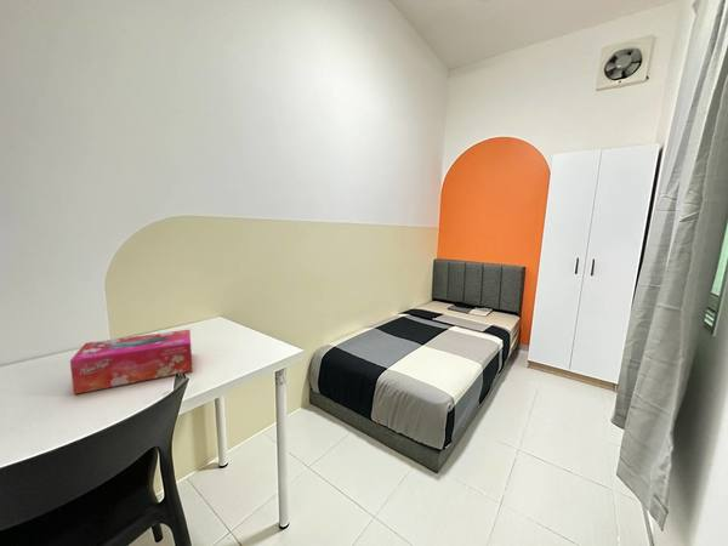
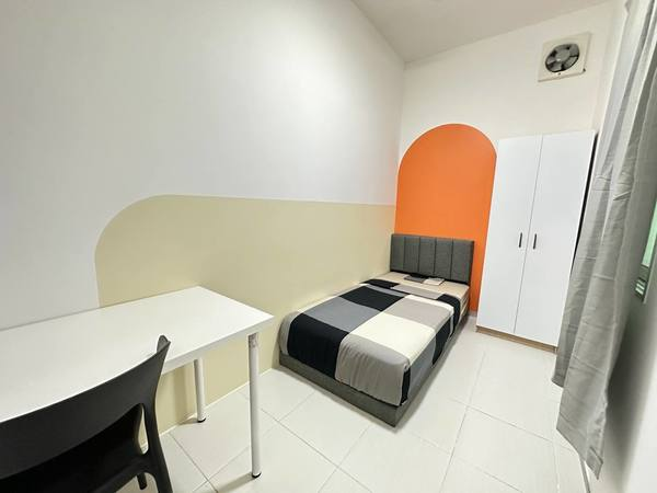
- tissue box (140, 357)
